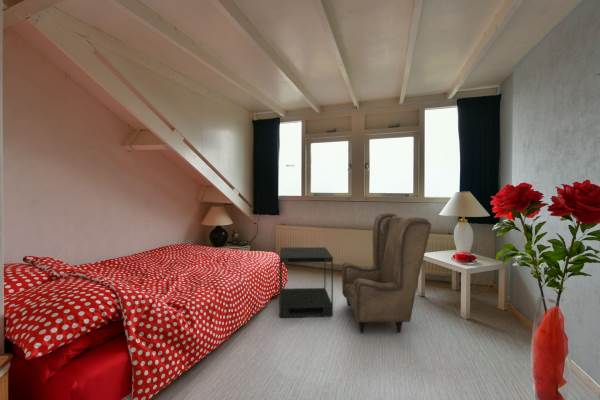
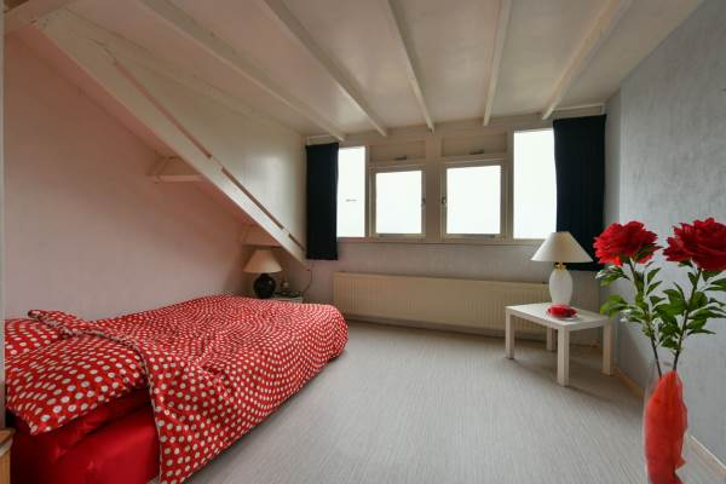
- side table (304, 288)
- armchair (378, 266)
